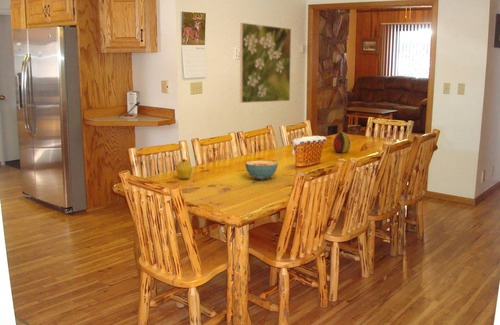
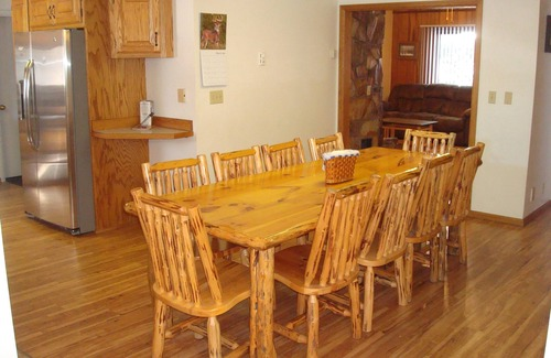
- cereal bowl (261, 171)
- decorative egg (341, 142)
- fruit (184, 168)
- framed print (266, 64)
